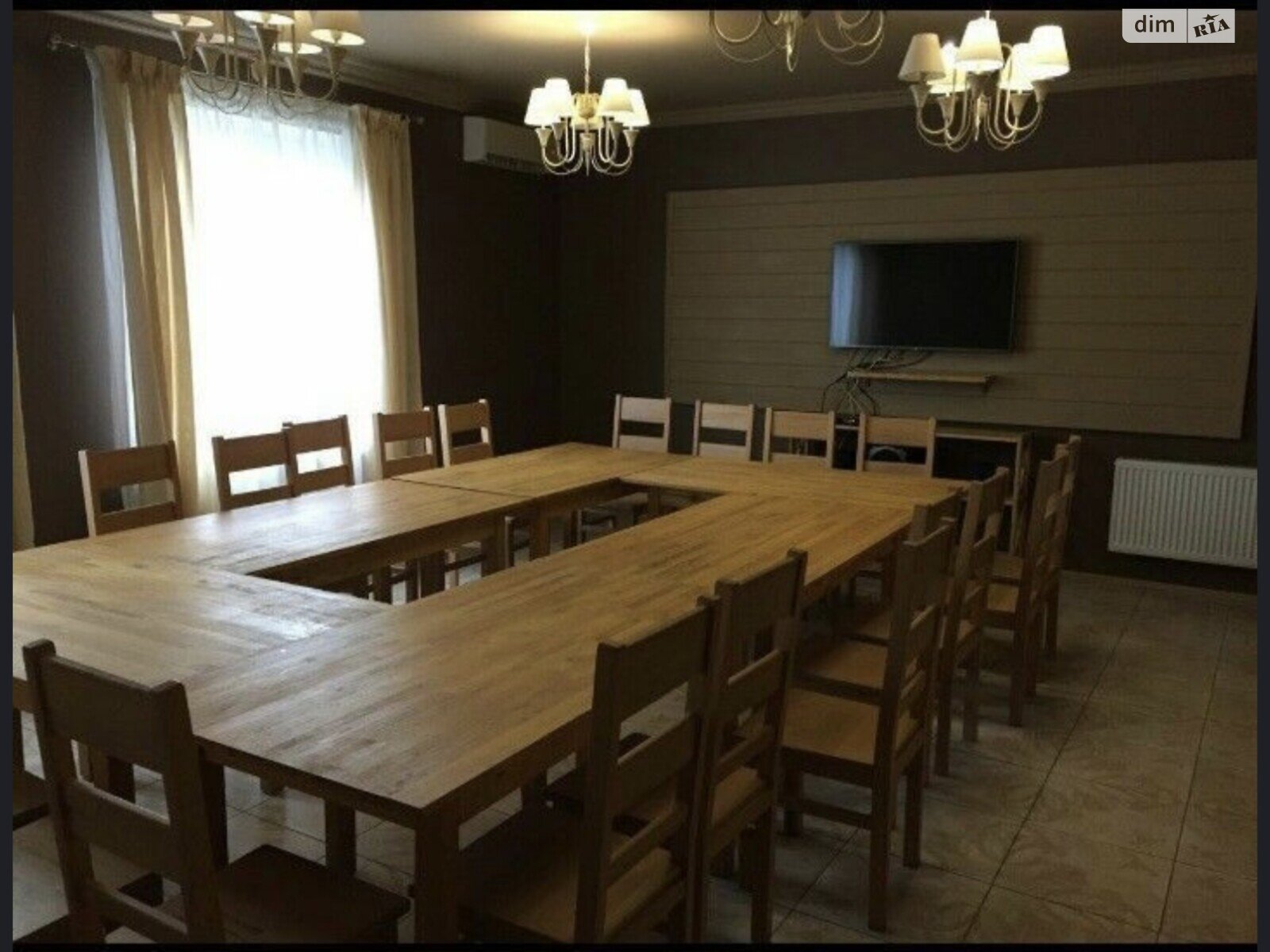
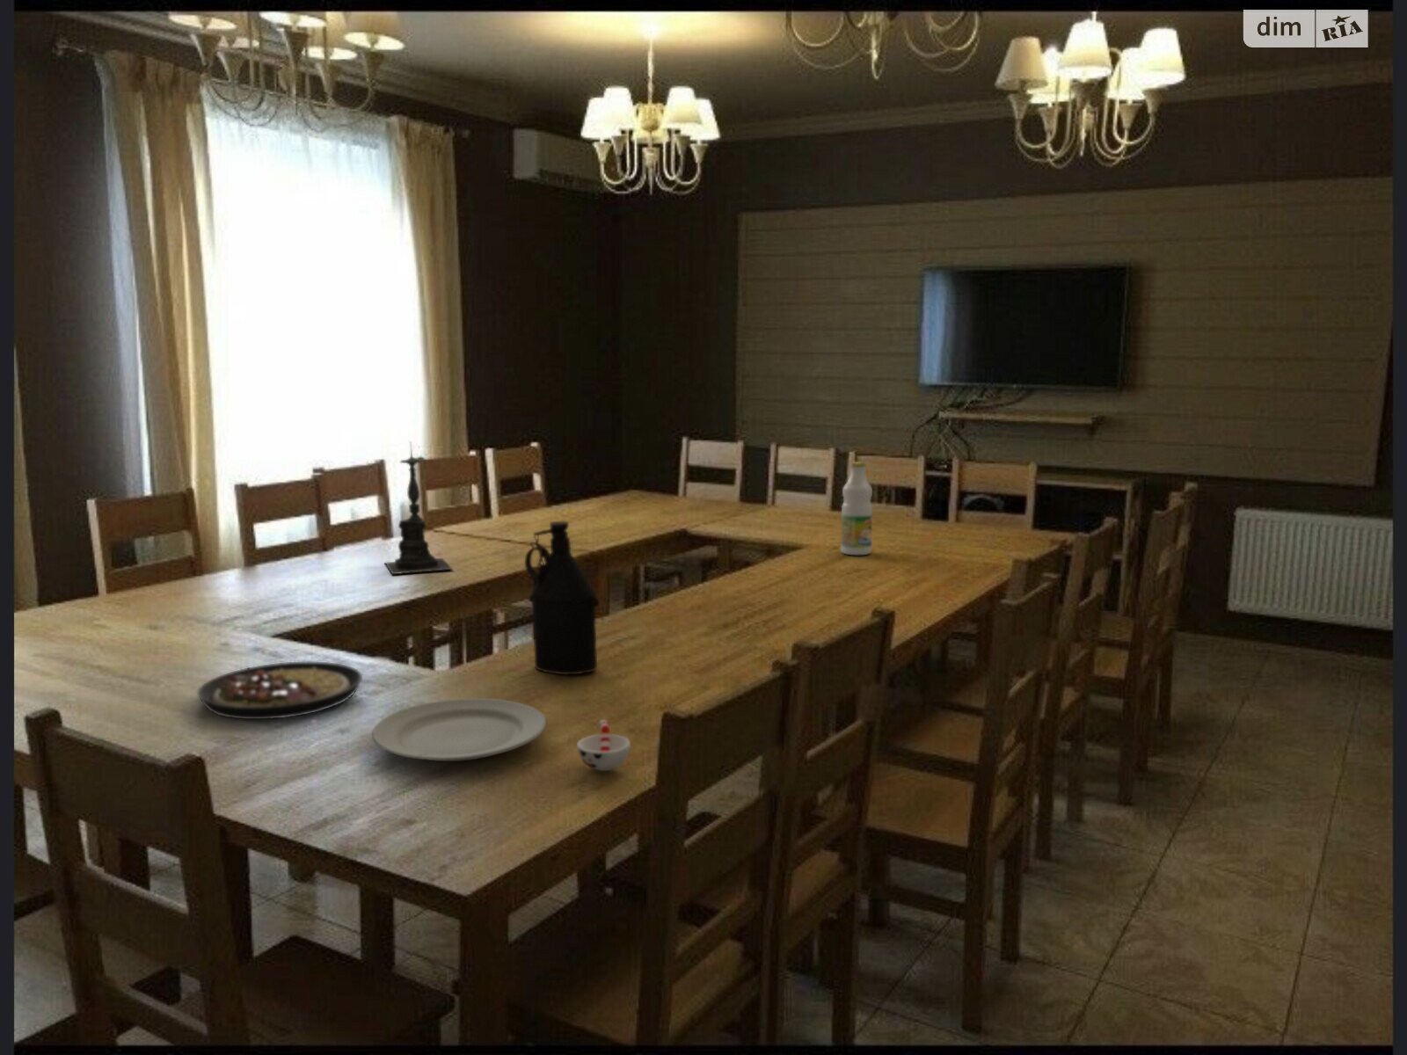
+ bottle (856, 508)
+ plate (281, 686)
+ bottle (562, 595)
+ chinaware (461, 733)
+ cup (604, 748)
+ candle holder (415, 504)
